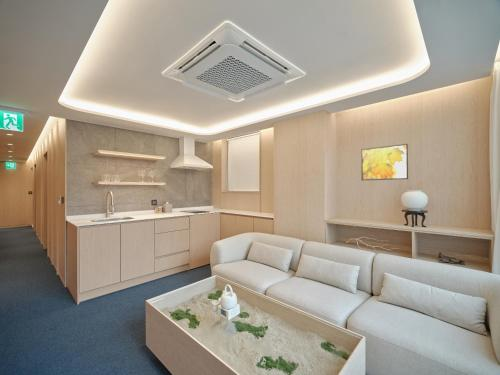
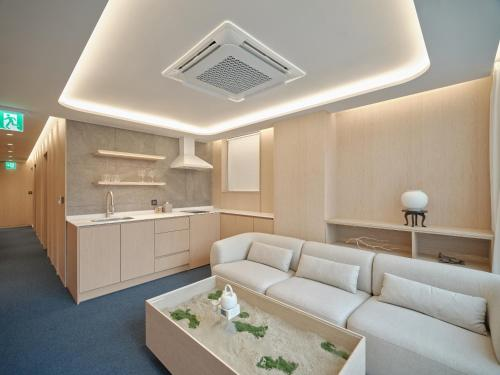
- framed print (383, 163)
